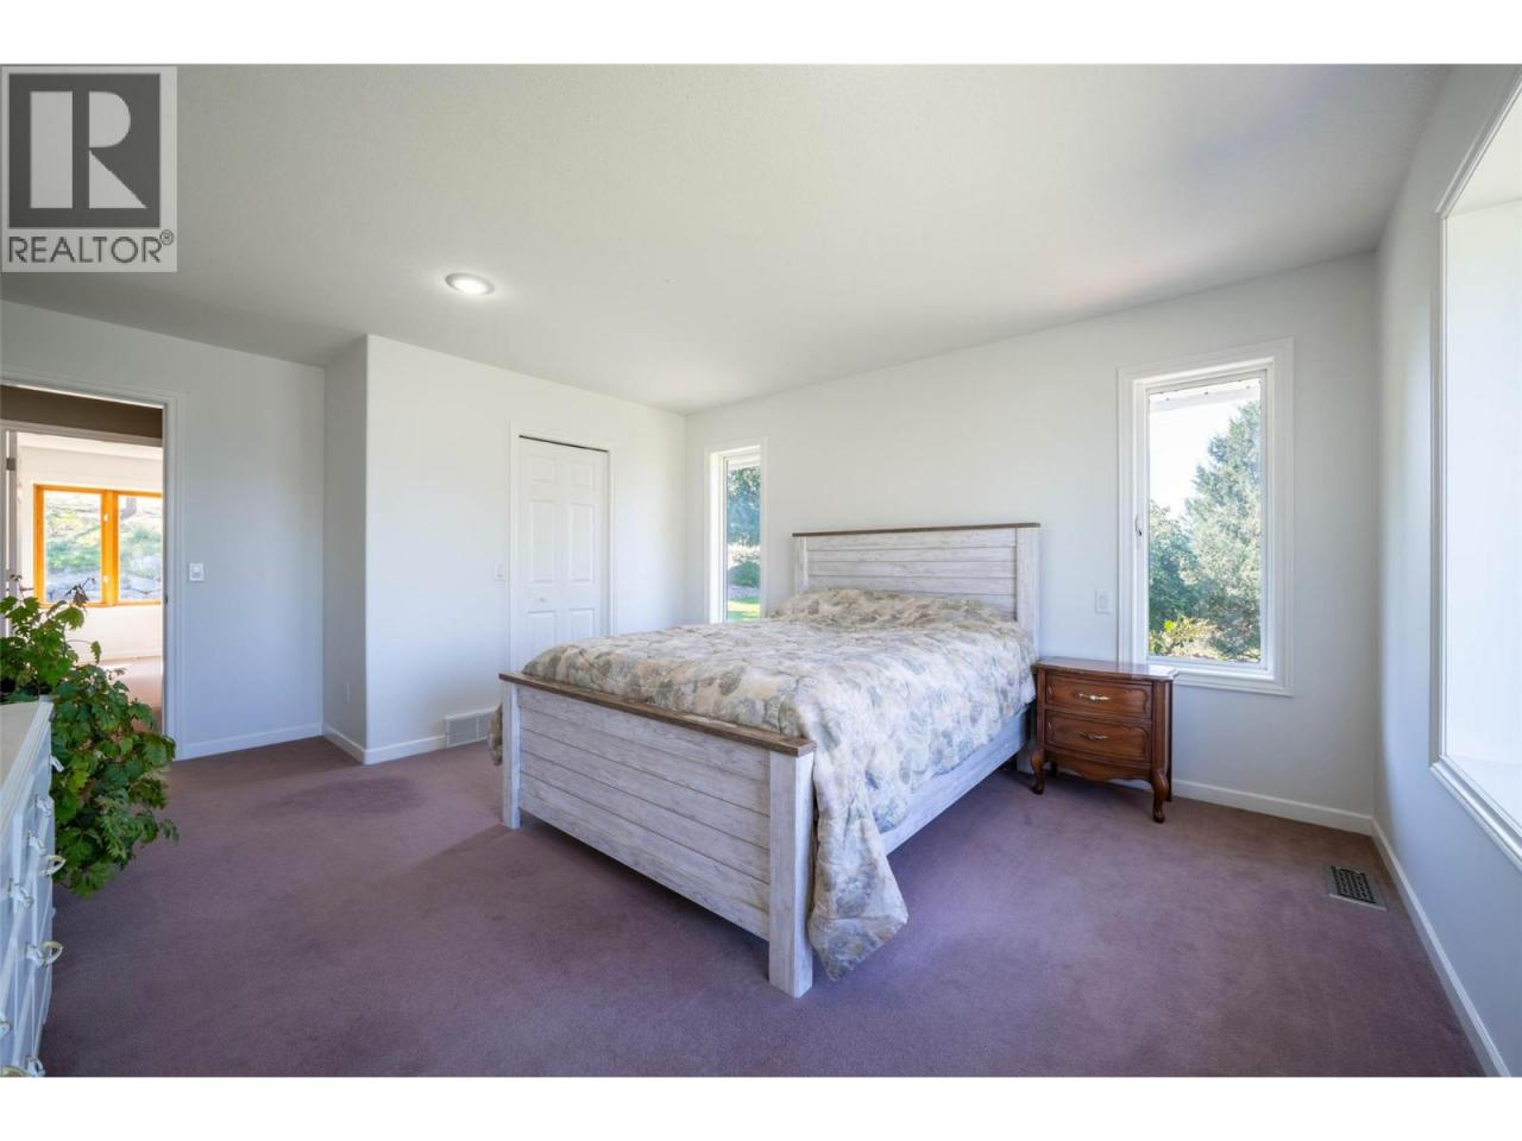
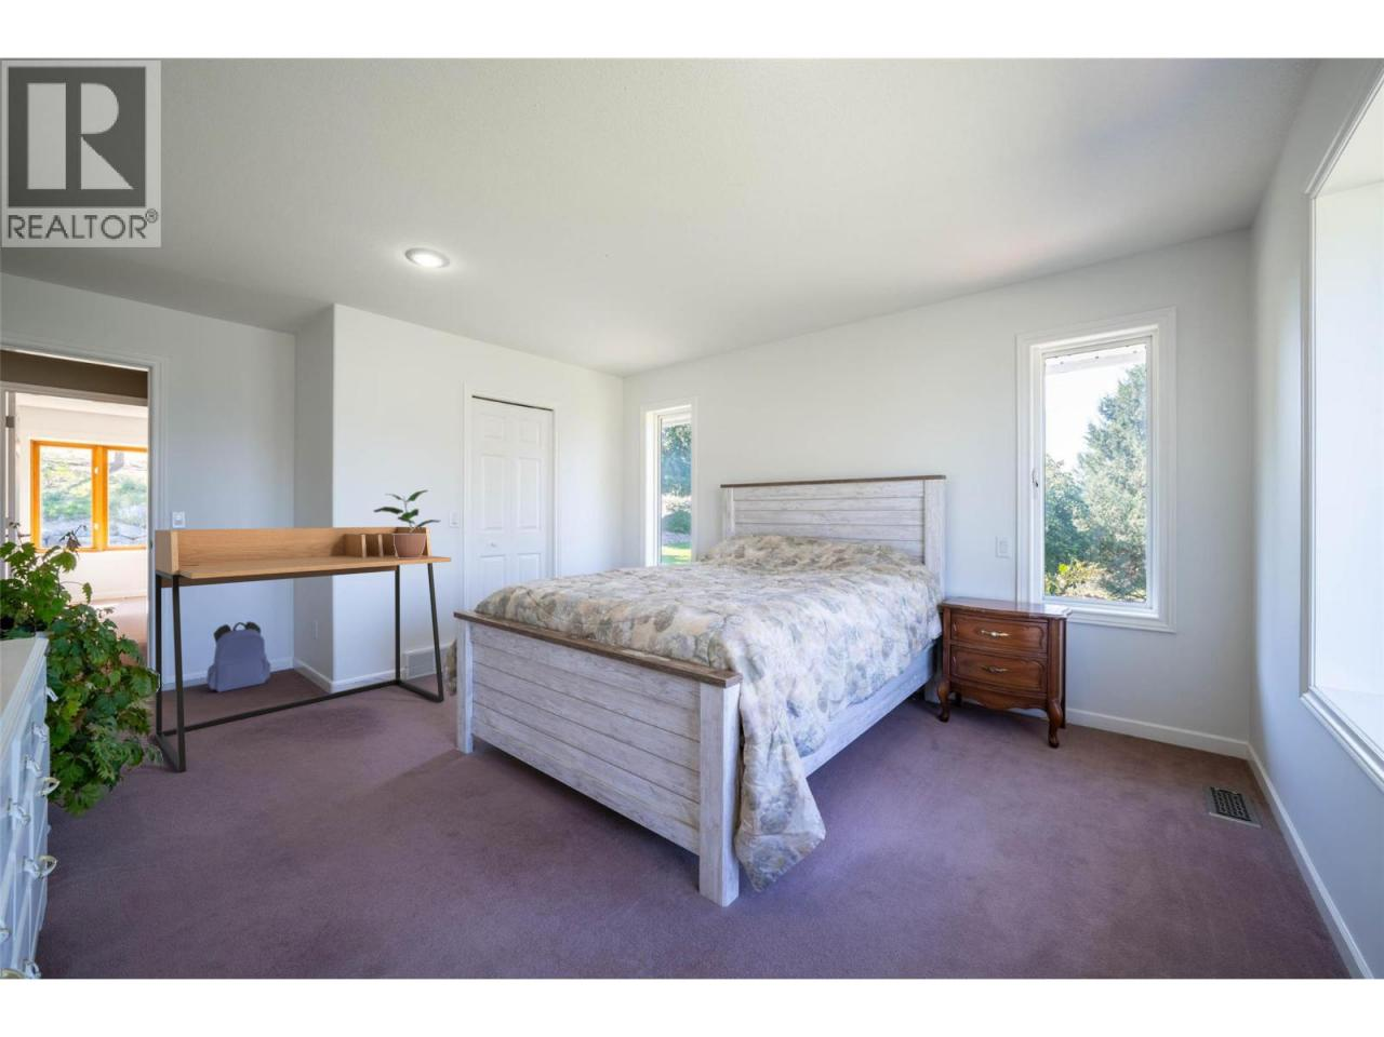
+ potted plant (408, 522)
+ backpack (236, 652)
+ desk (307, 577)
